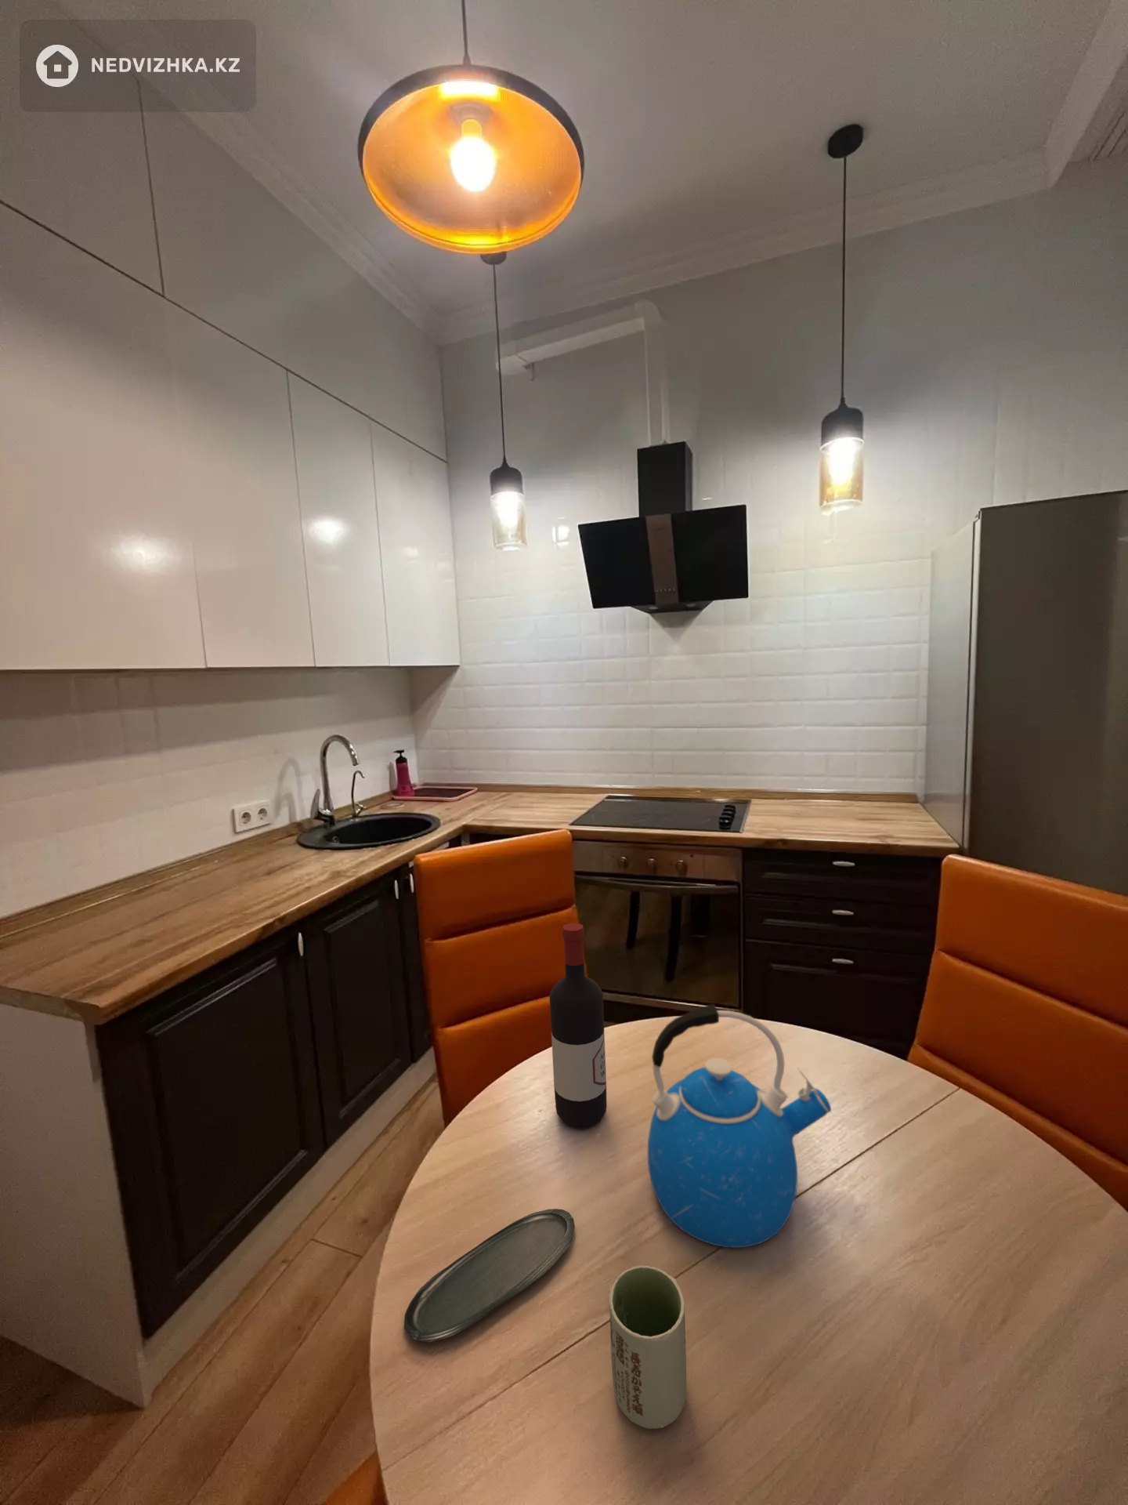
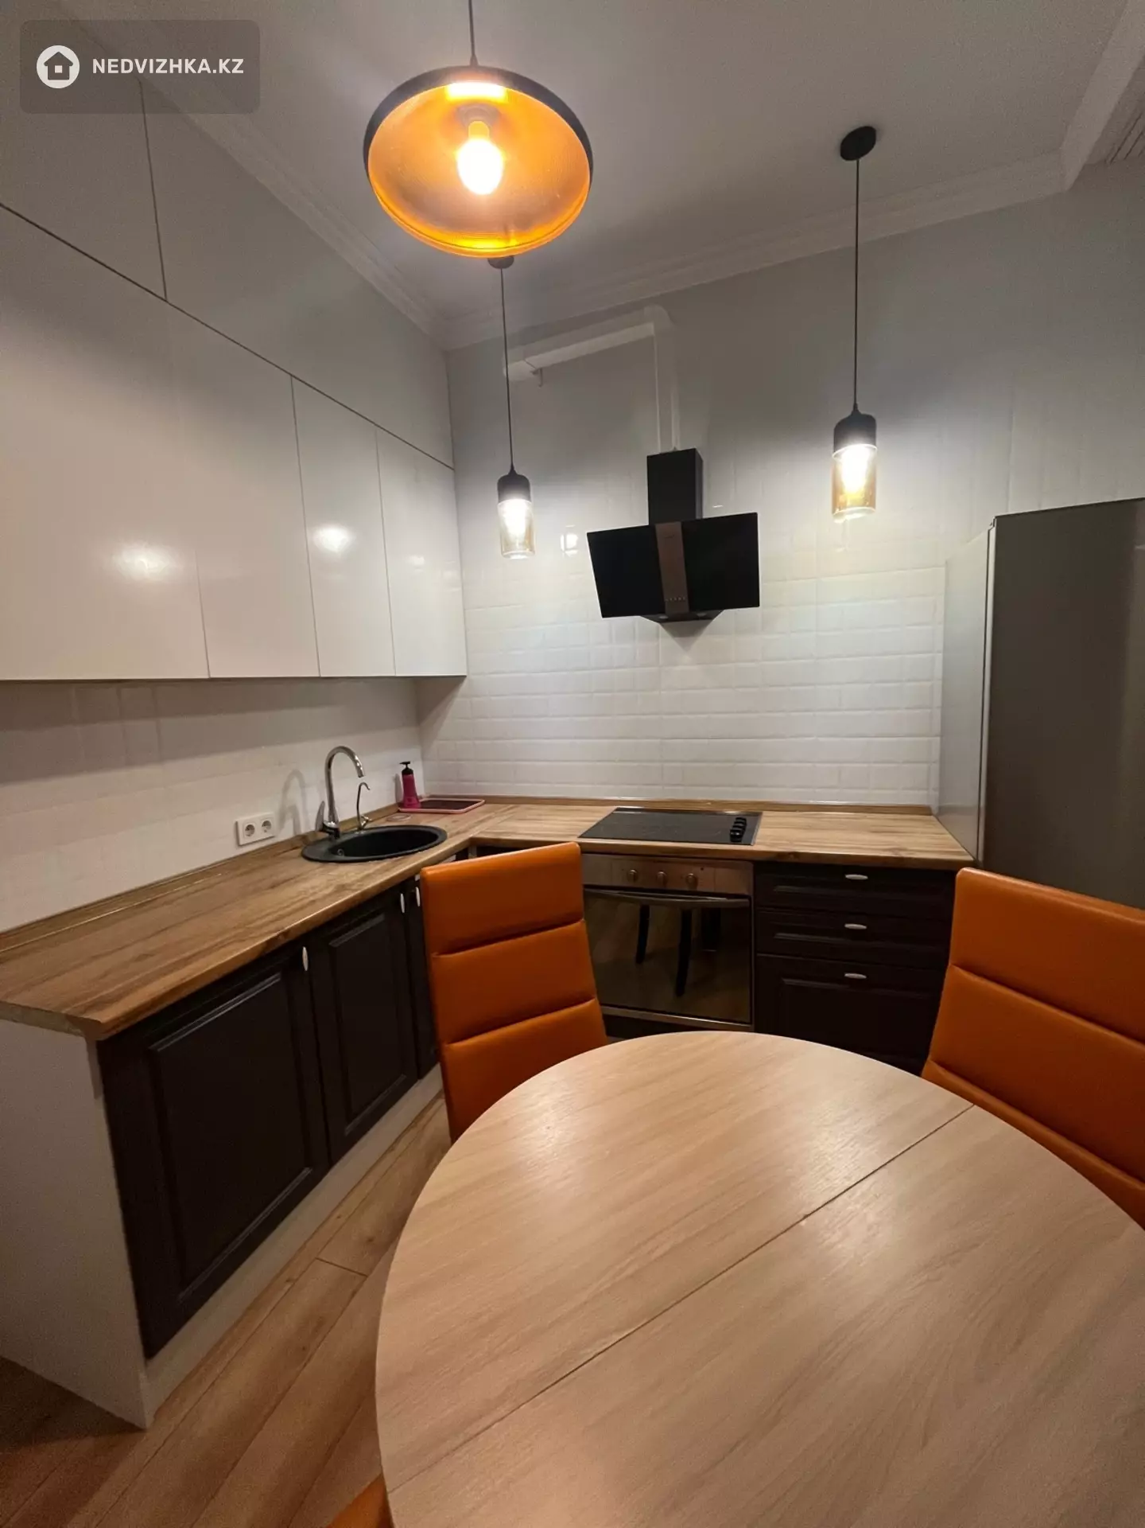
- kettle (737, 1101)
- wine bottle (577, 1023)
- cup (648, 1346)
- oval tray (495, 1268)
